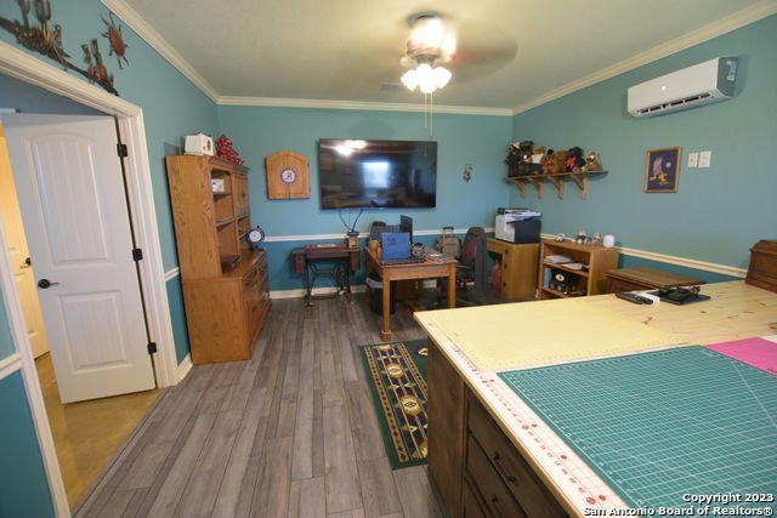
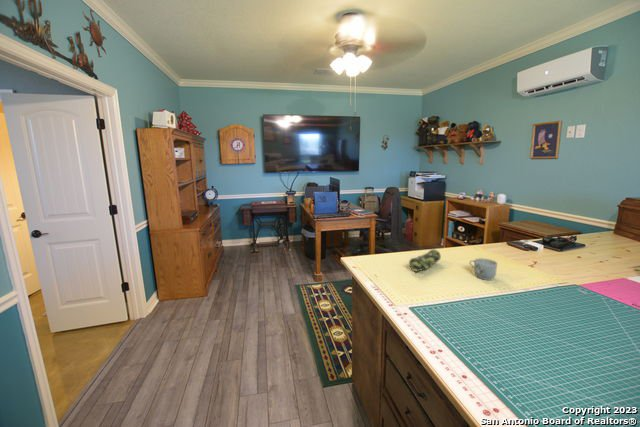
+ pencil case (424, 260)
+ mug (482, 268)
